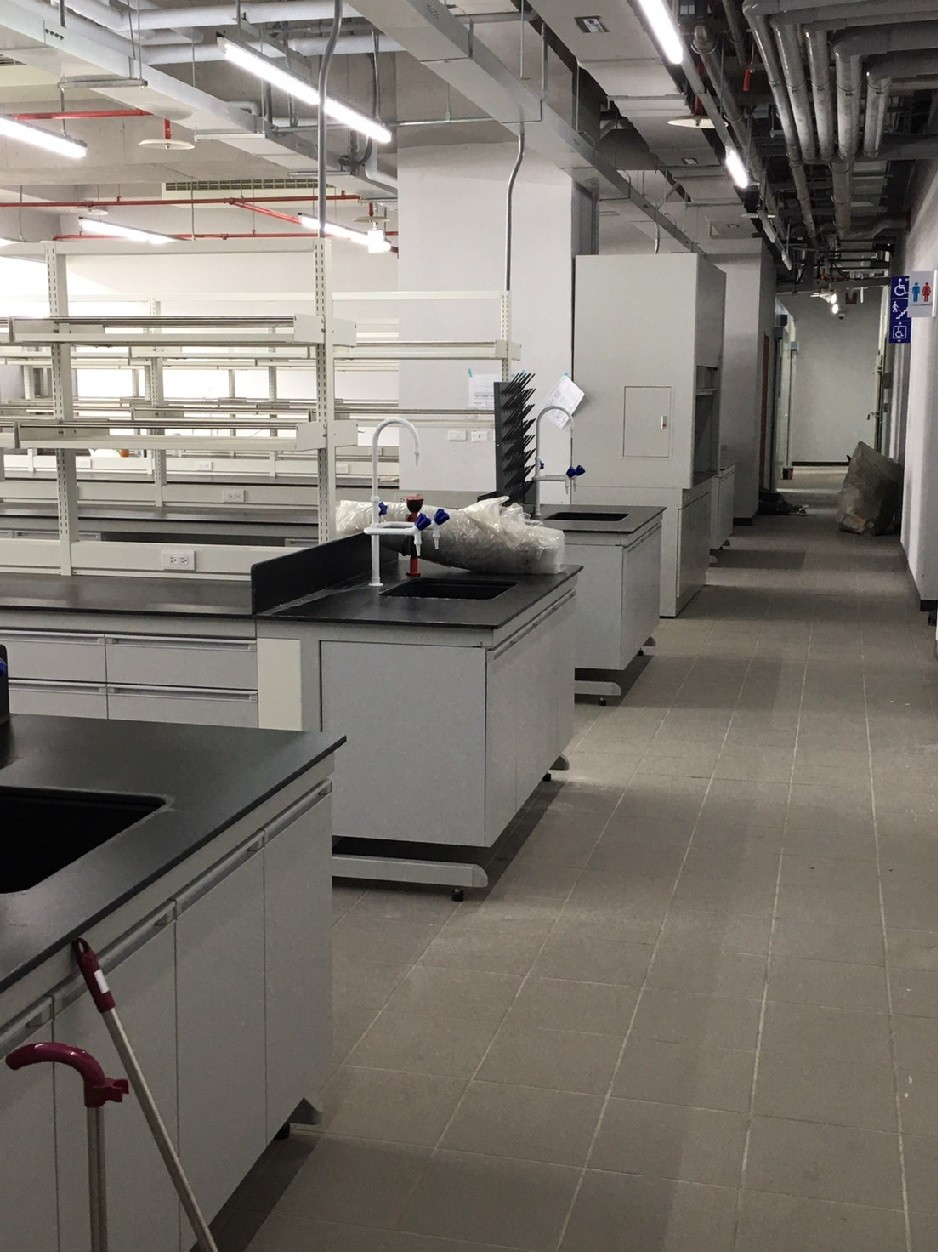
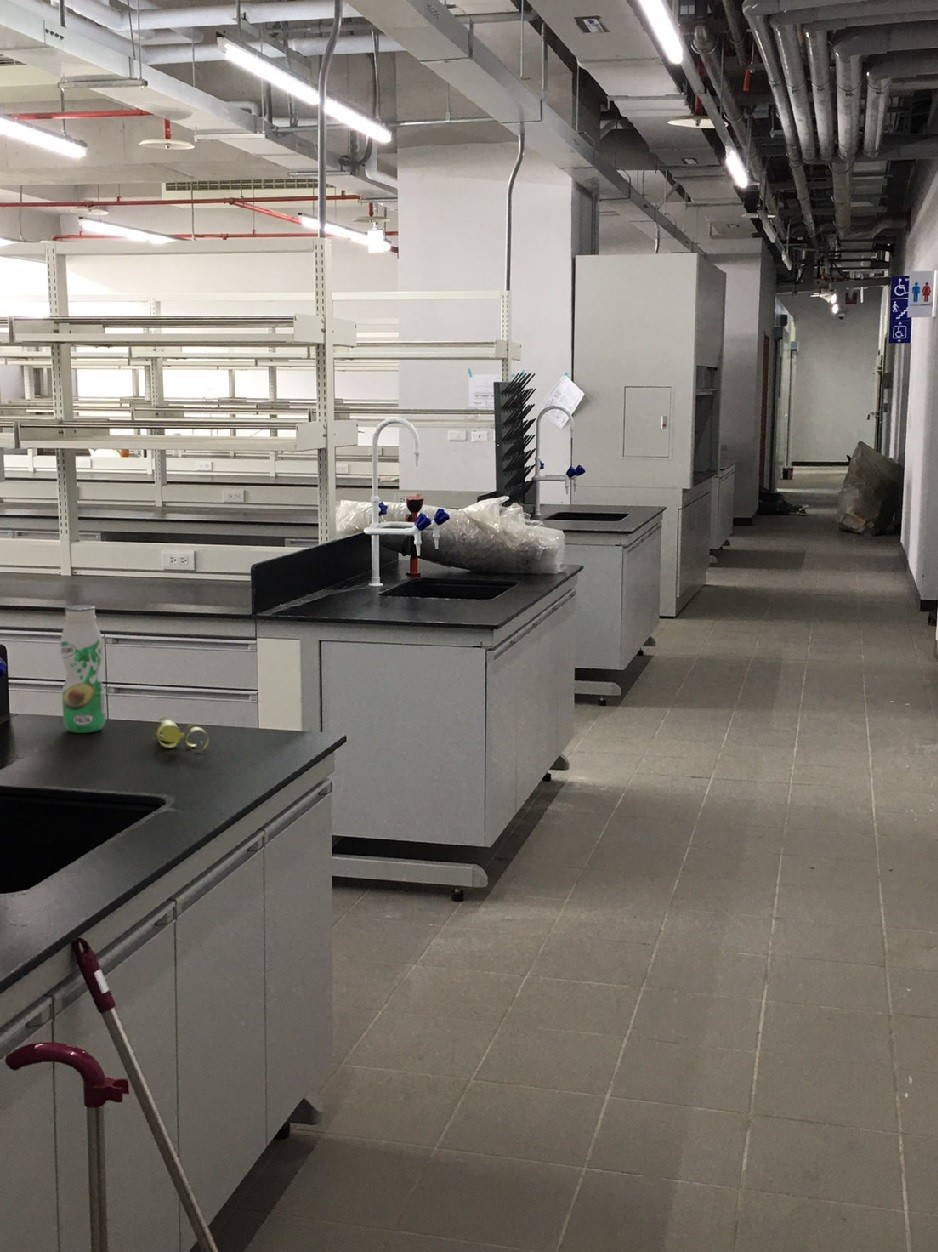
+ beverage bottle (82, 668)
+ measuring cup (181, 733)
